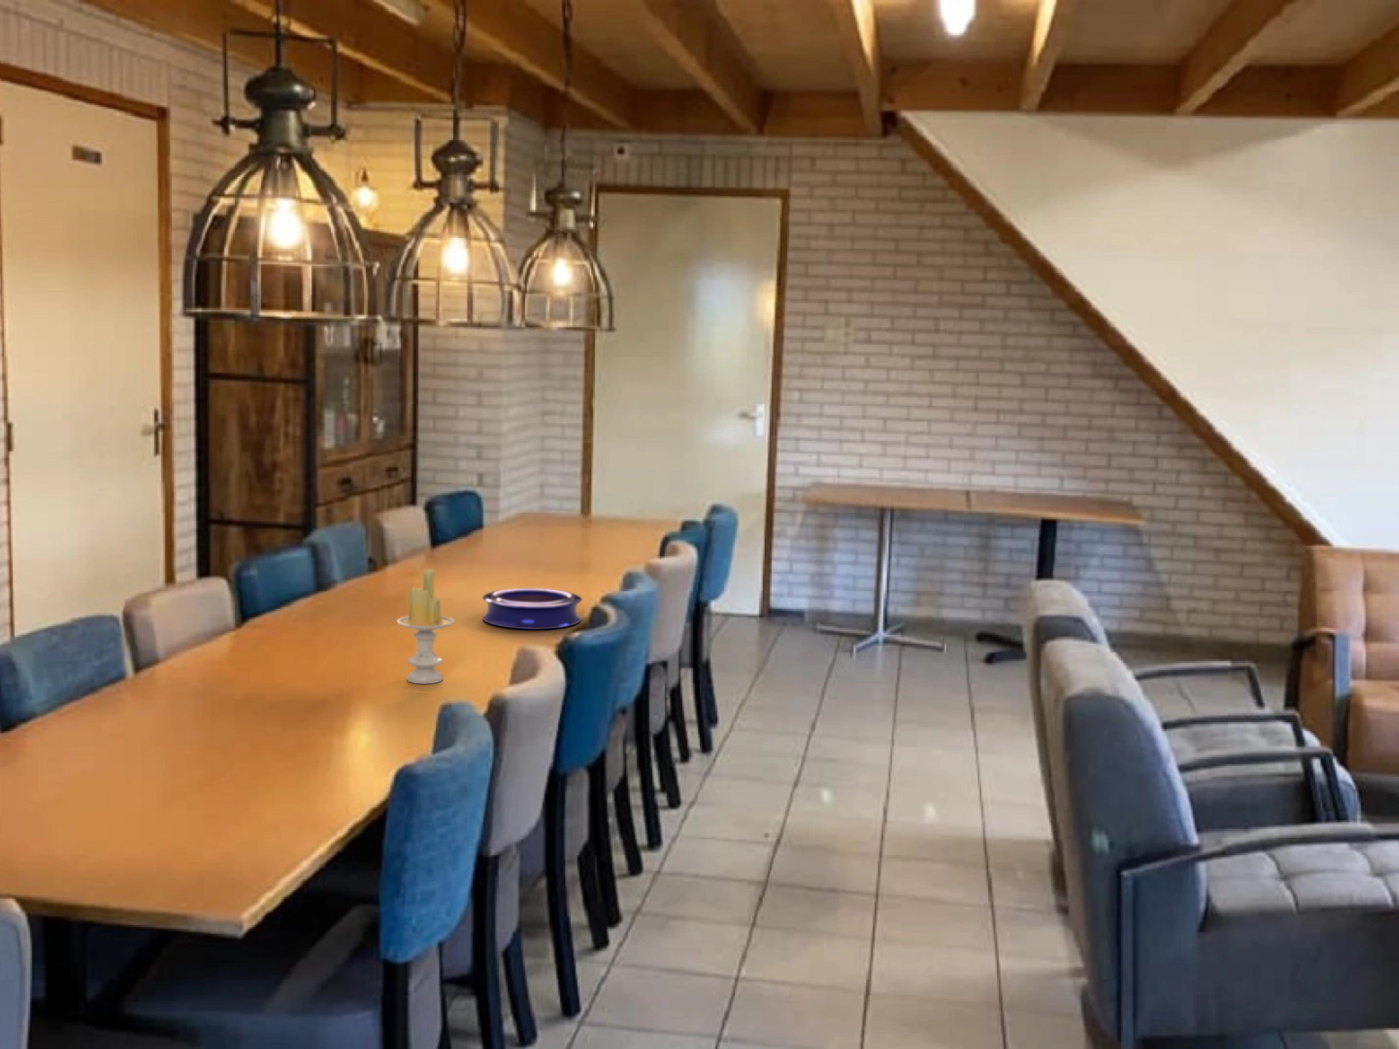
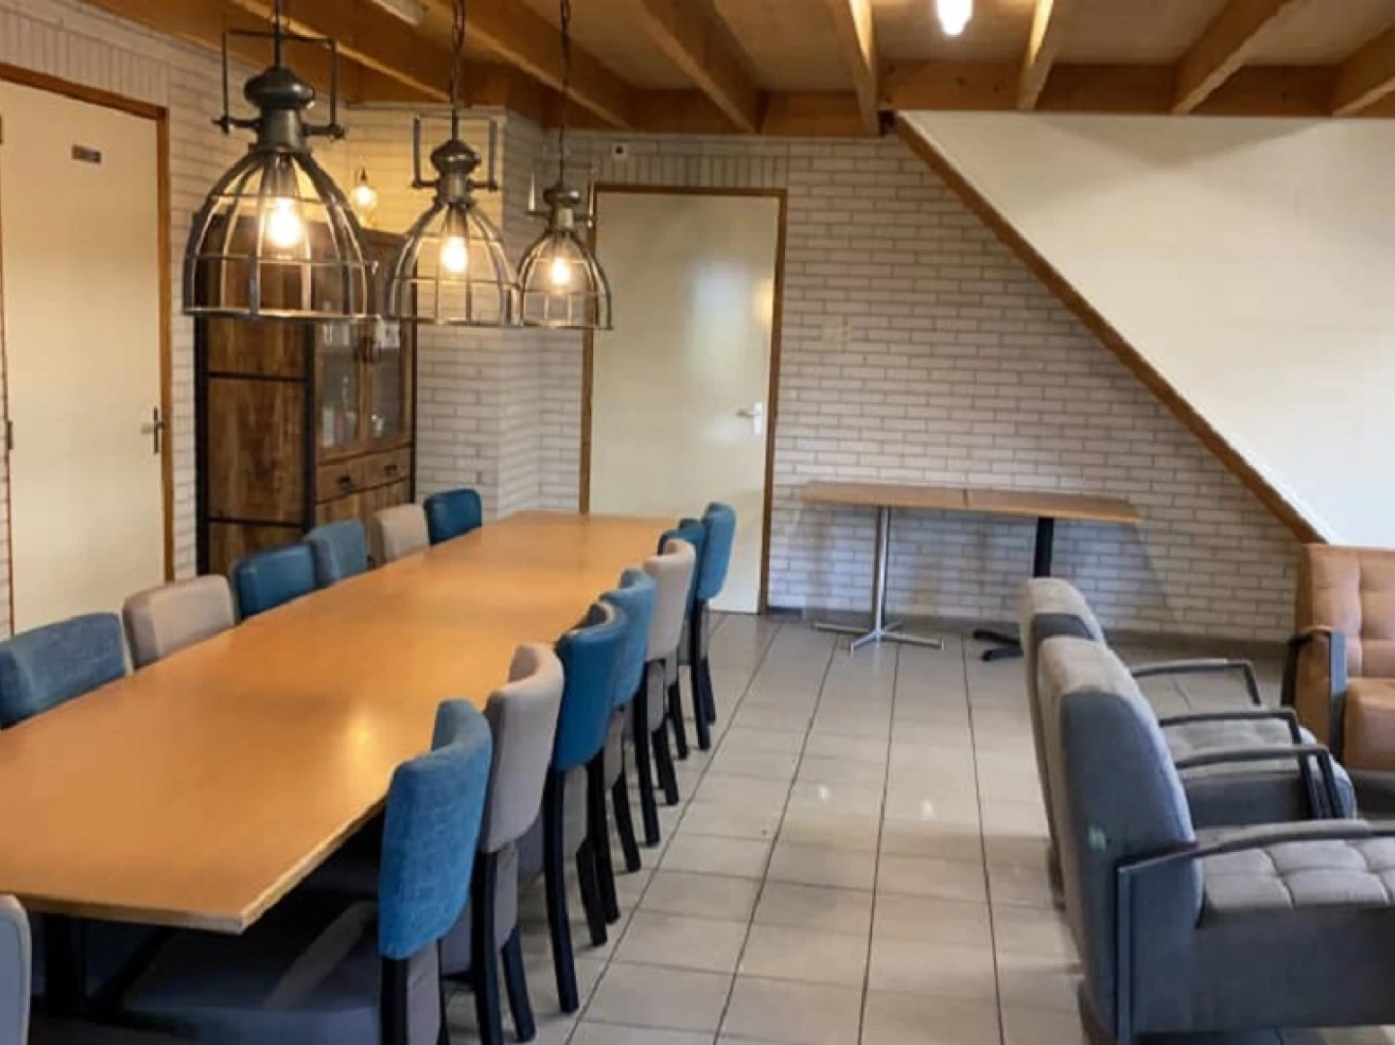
- plate (532, 607)
- candle (425, 625)
